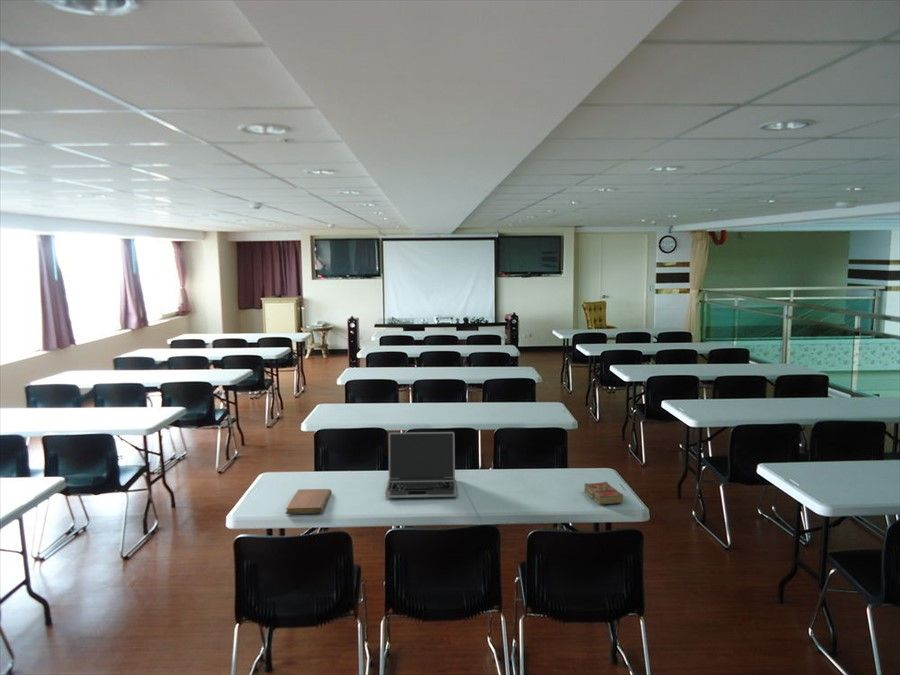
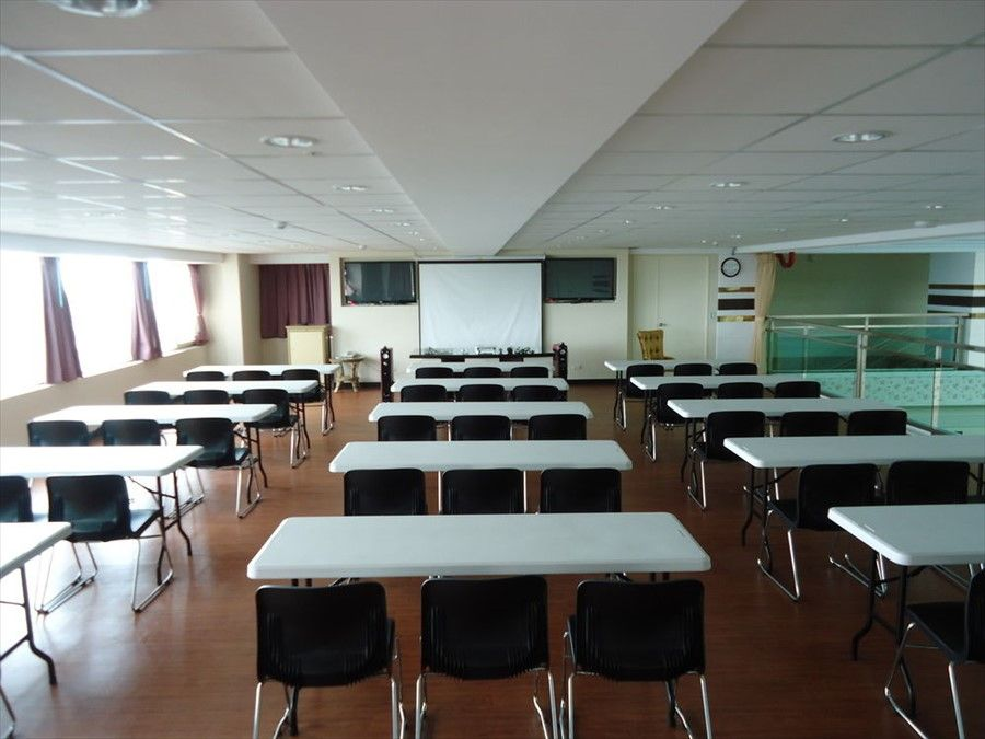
- notebook (309, 500)
- laptop (421, 463)
- book (602, 492)
